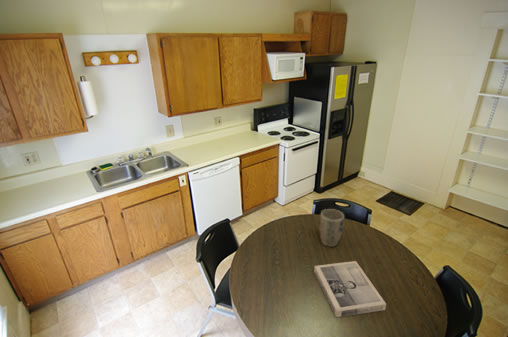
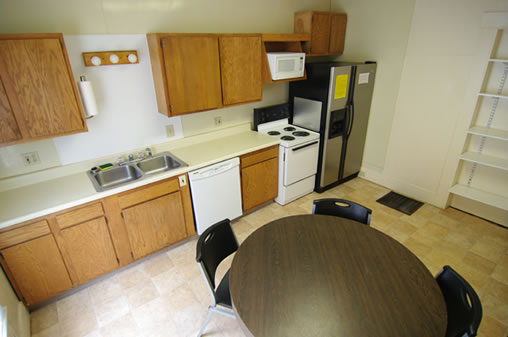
- photo frame (346, 286)
- plant pot (330, 228)
